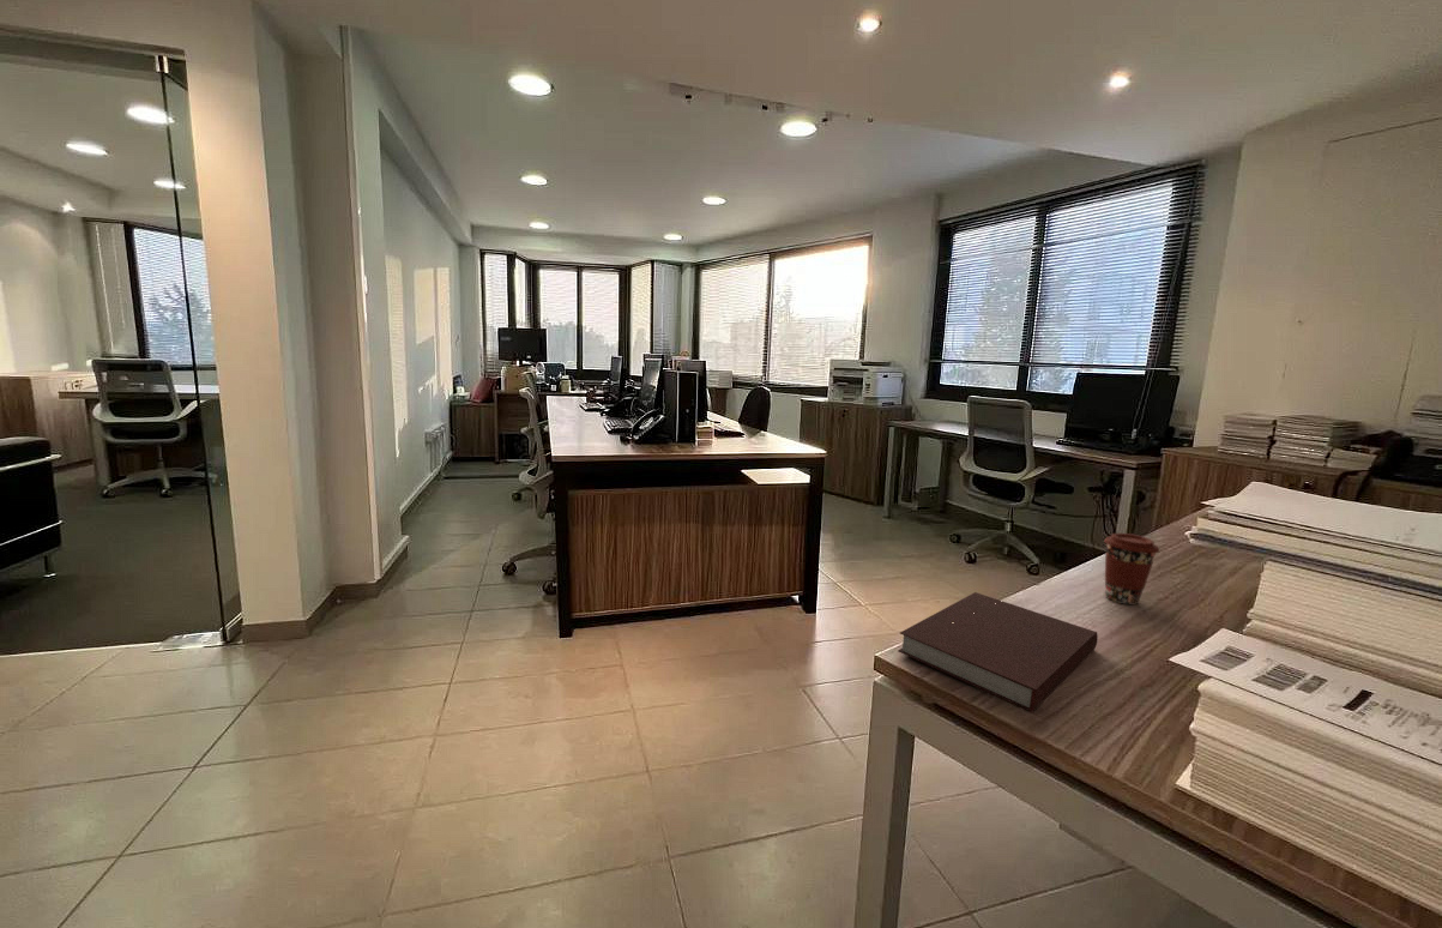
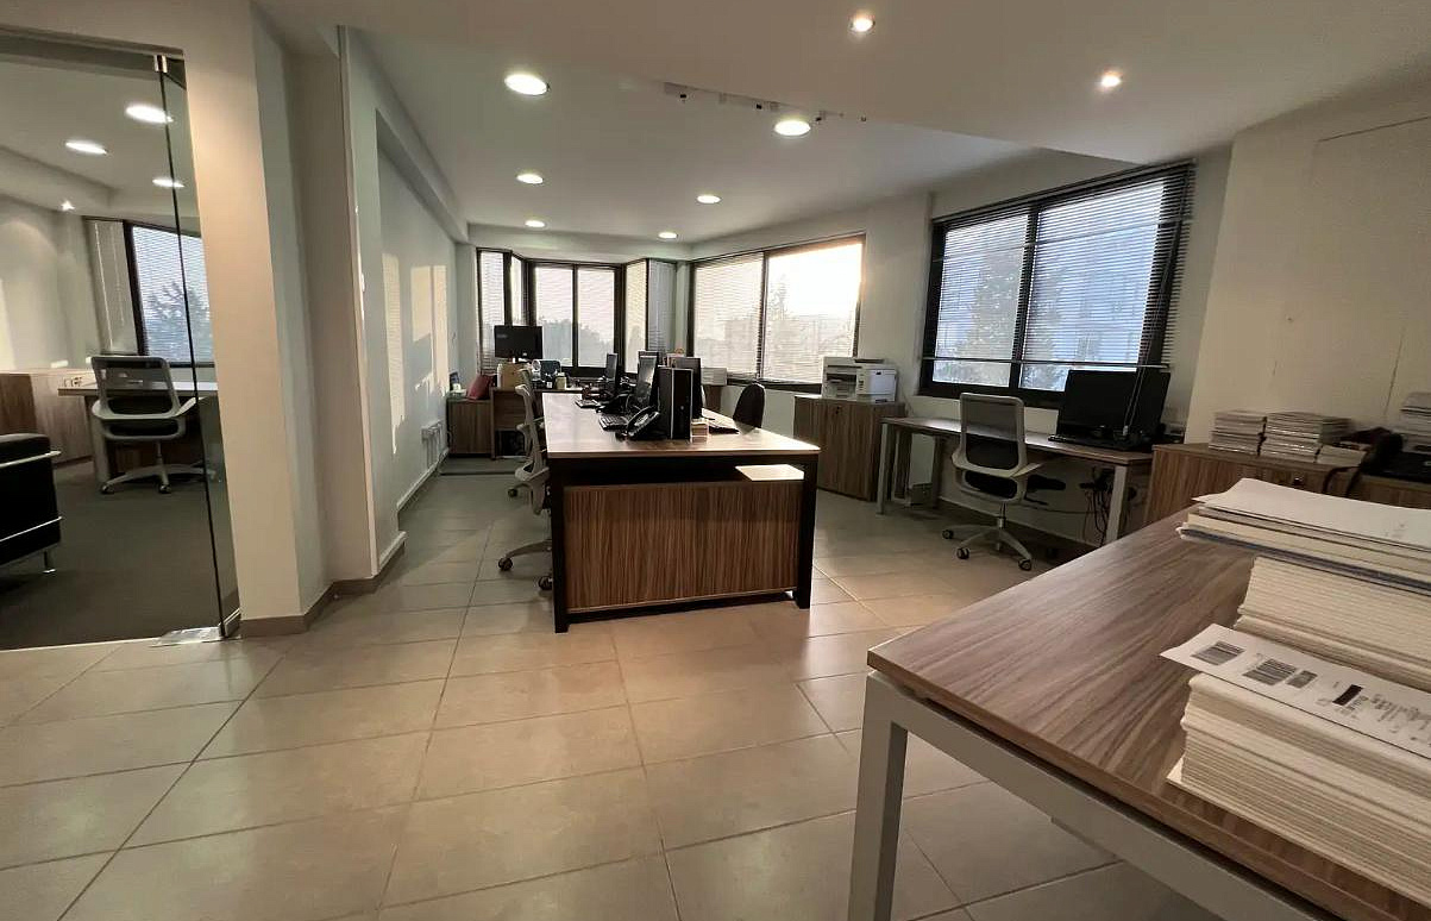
- coffee cup (1127, 568)
- notebook (998, 641)
